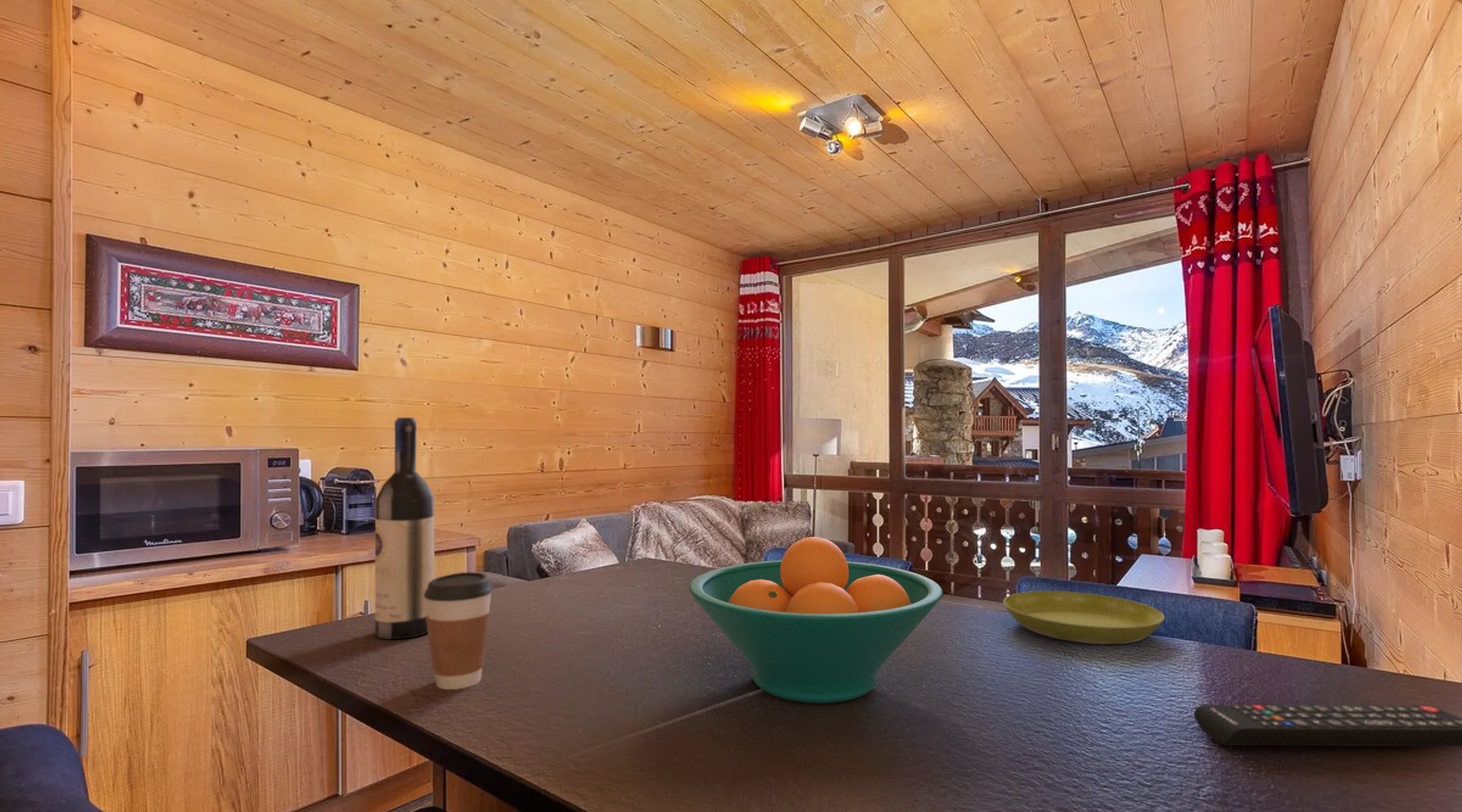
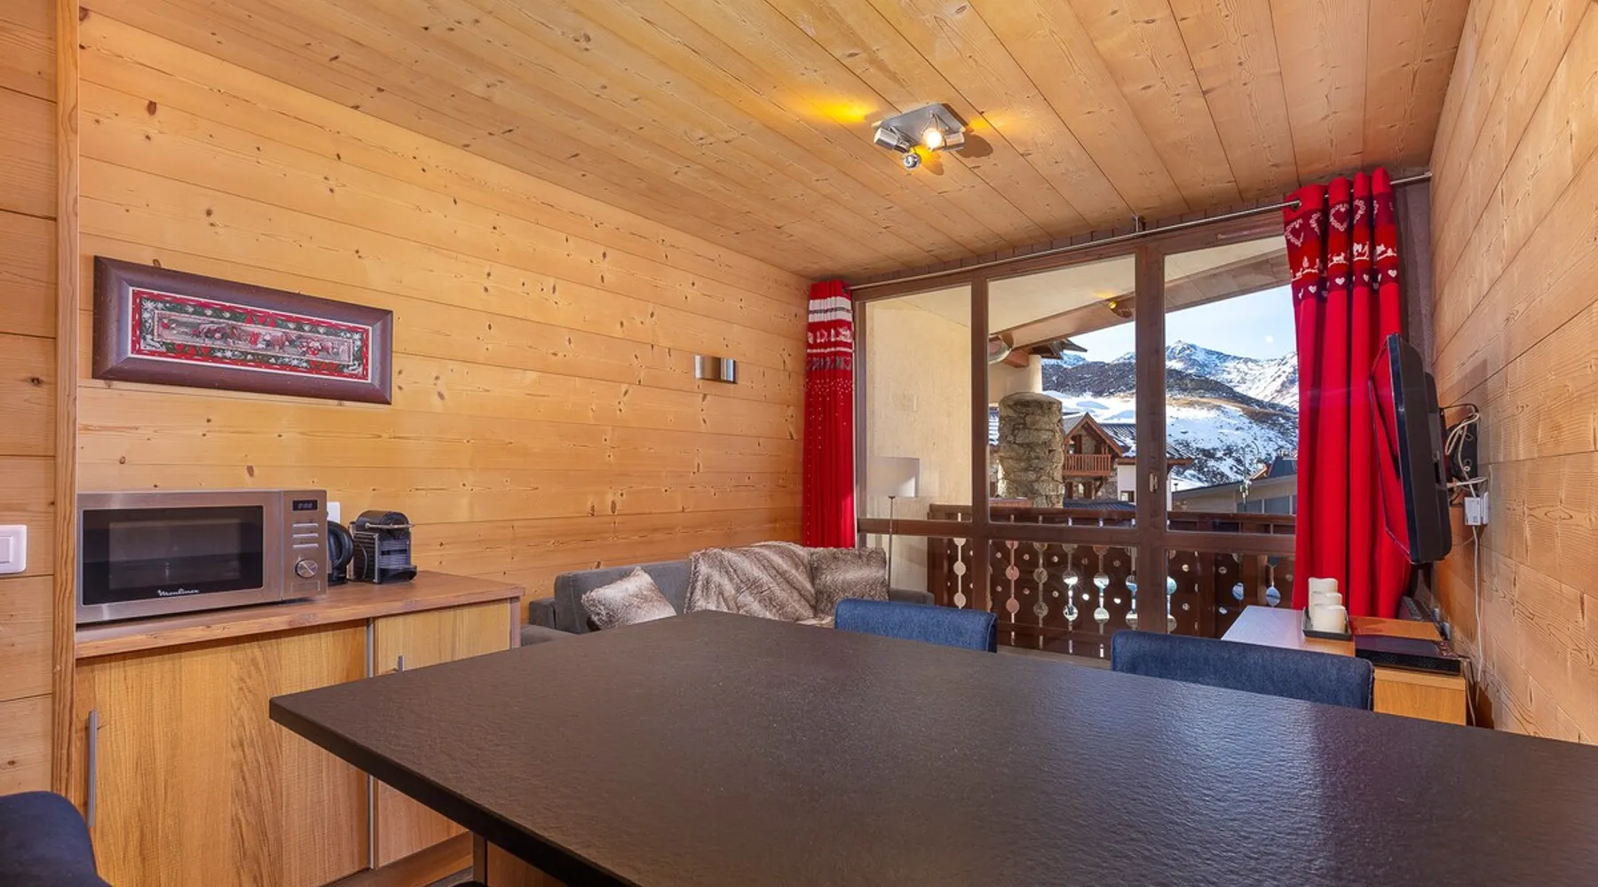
- fruit bowl (813, 610)
- wine bottle (404, 524)
- saucer (1080, 617)
- coffee cup (458, 630)
- remote control (1340, 727)
